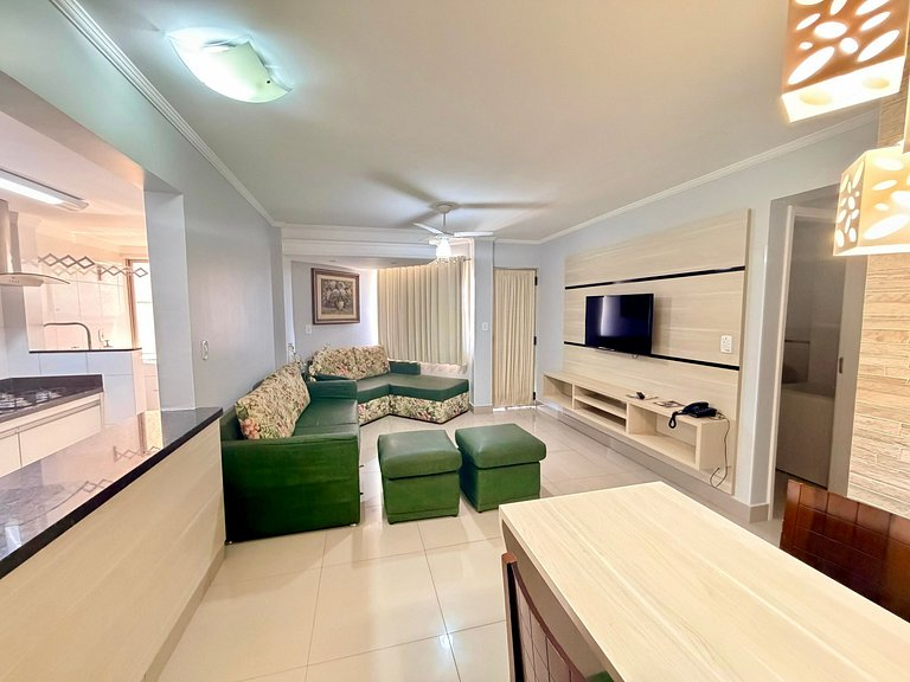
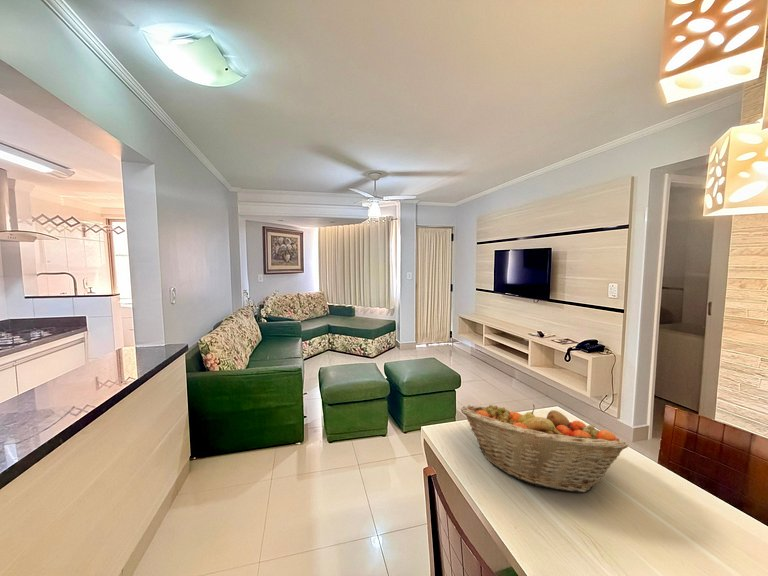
+ fruit basket (534, 434)
